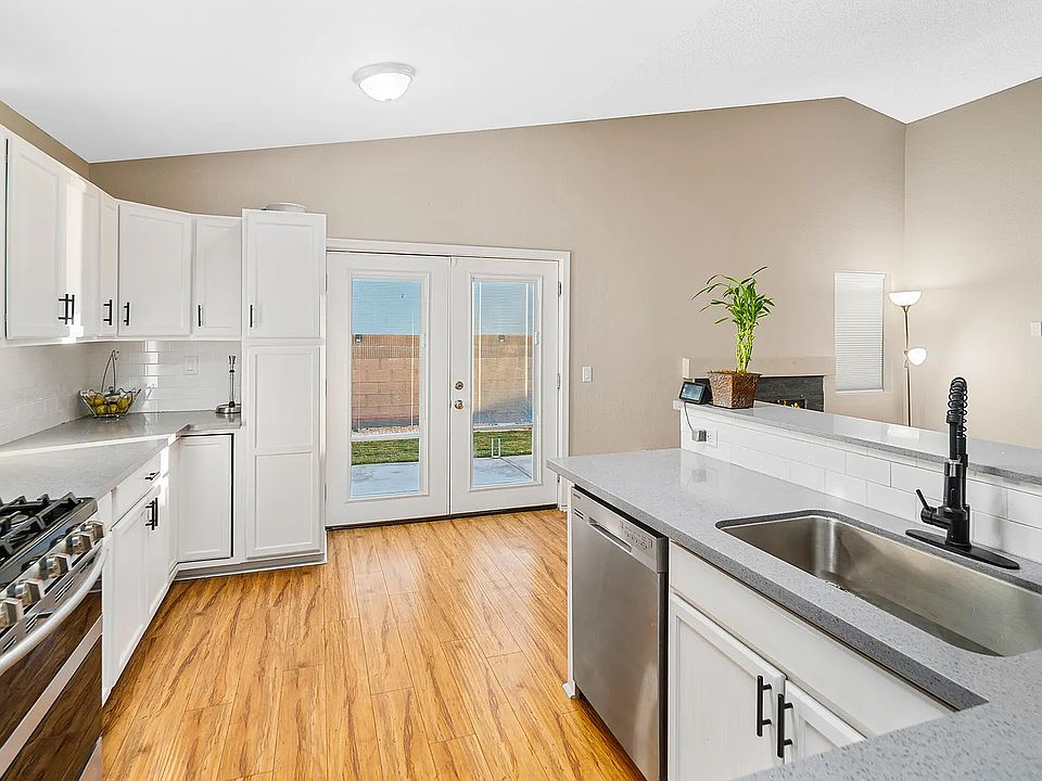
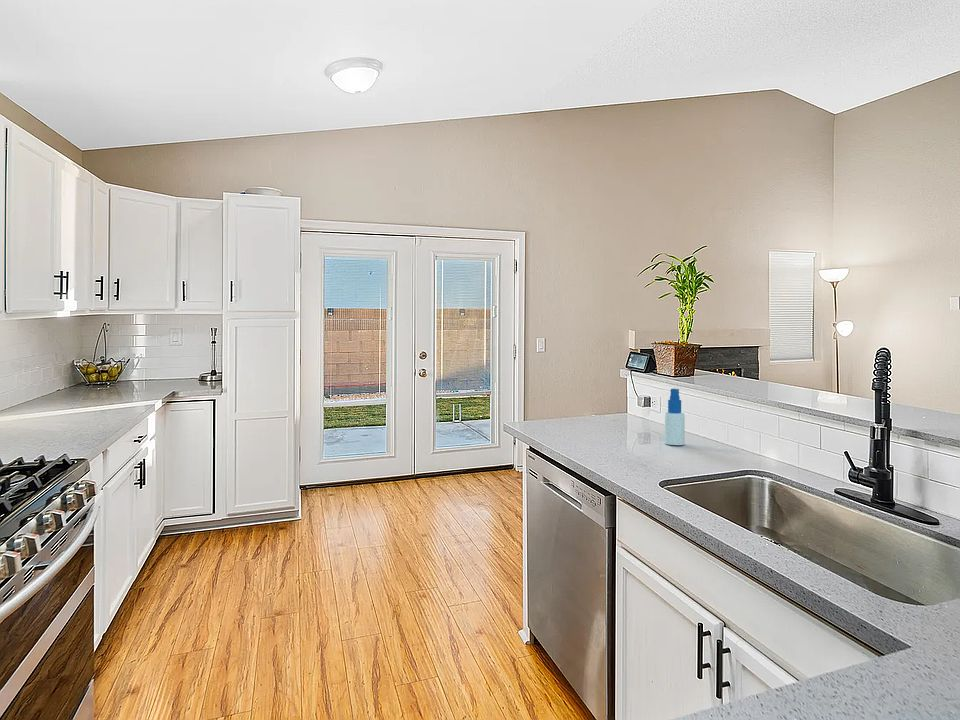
+ spray bottle (674, 416)
